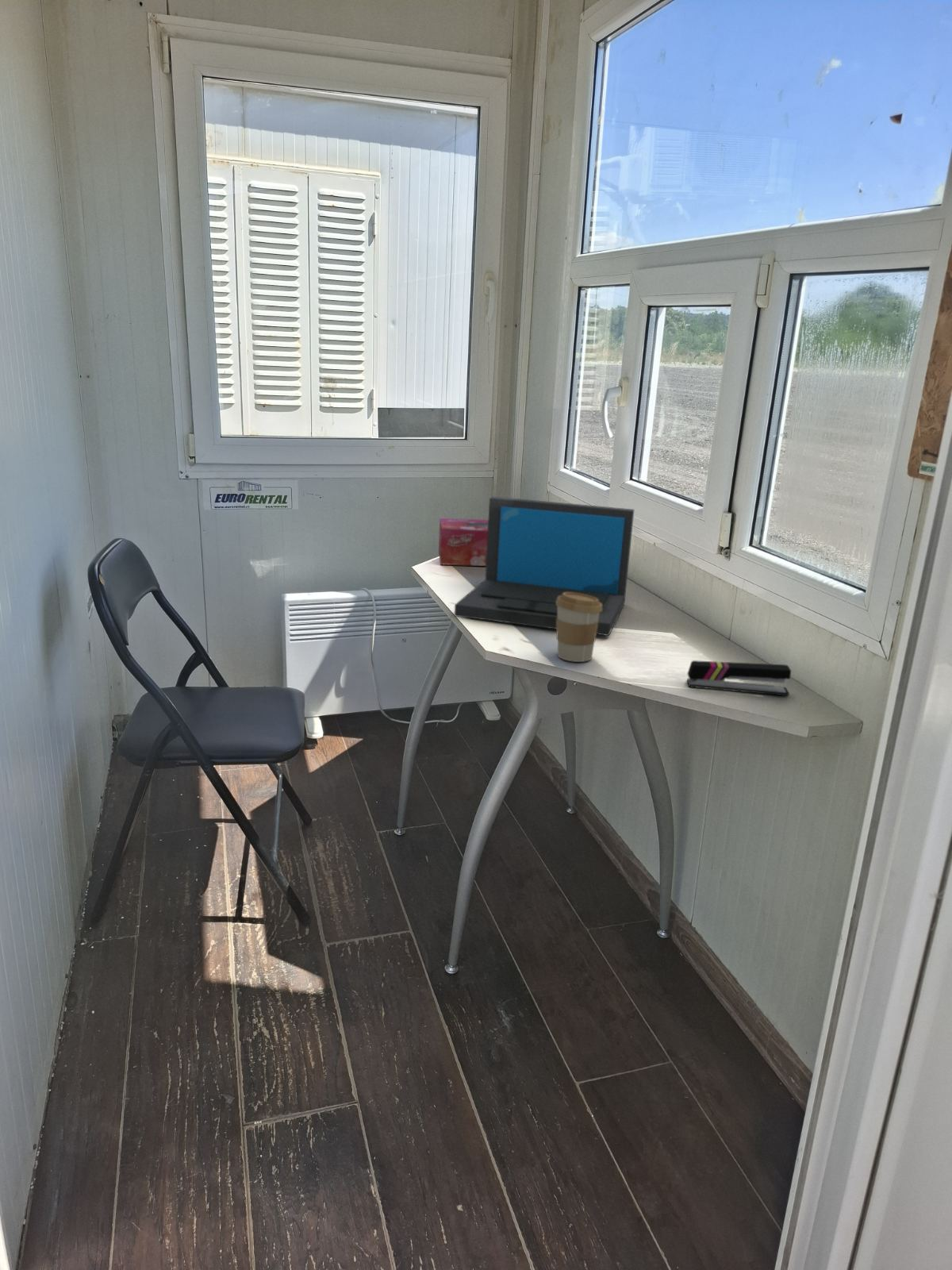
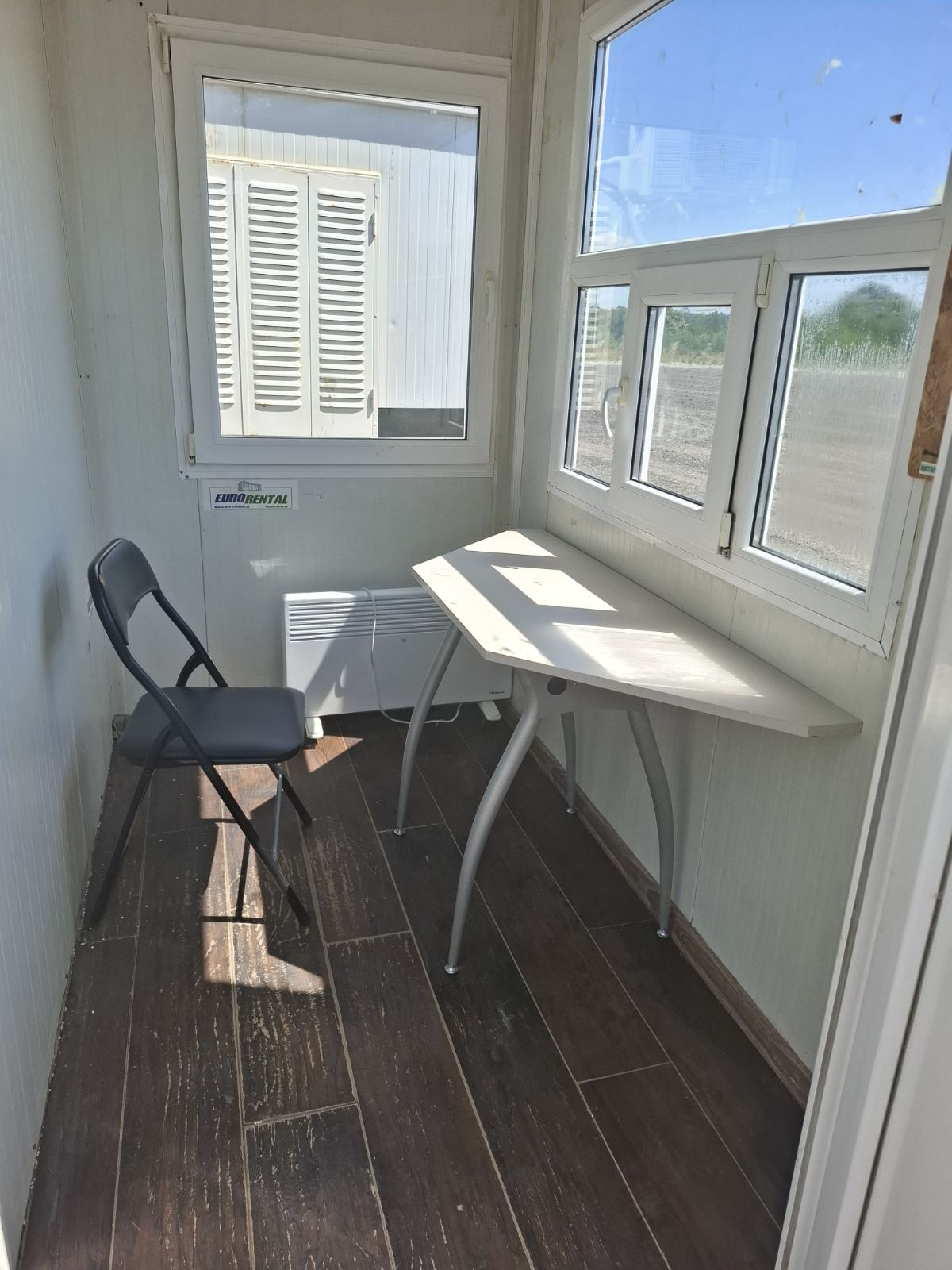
- laptop (547, 561)
- coffee cup (577, 625)
- tissue box (486, 542)
- stapler (739, 675)
